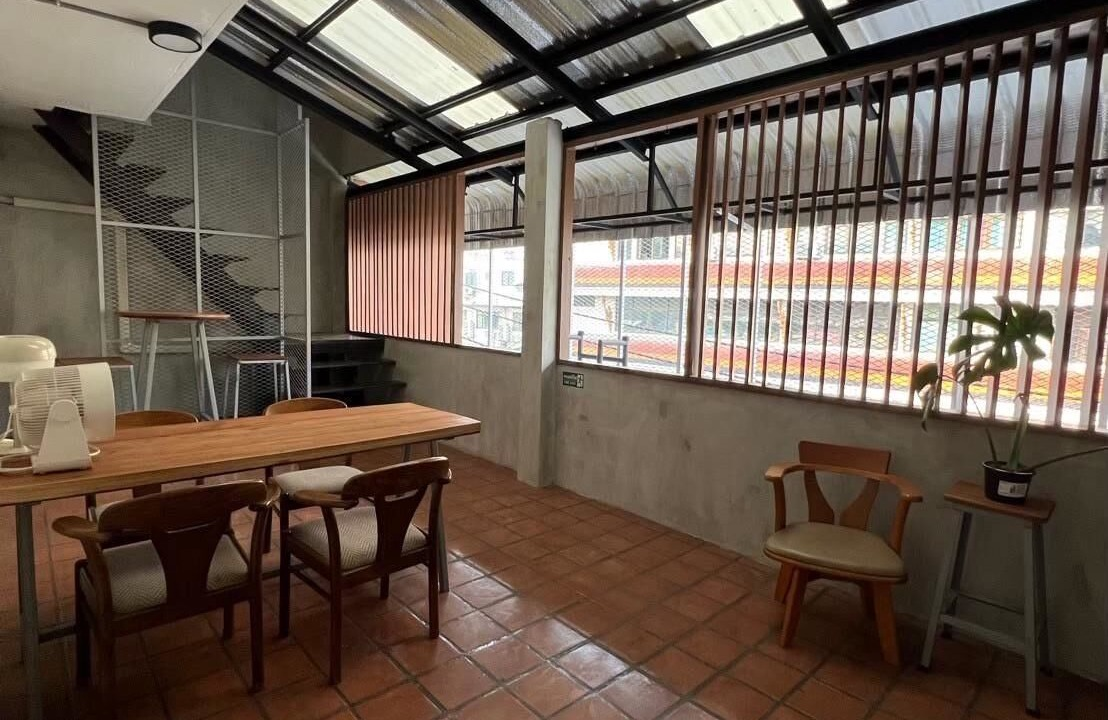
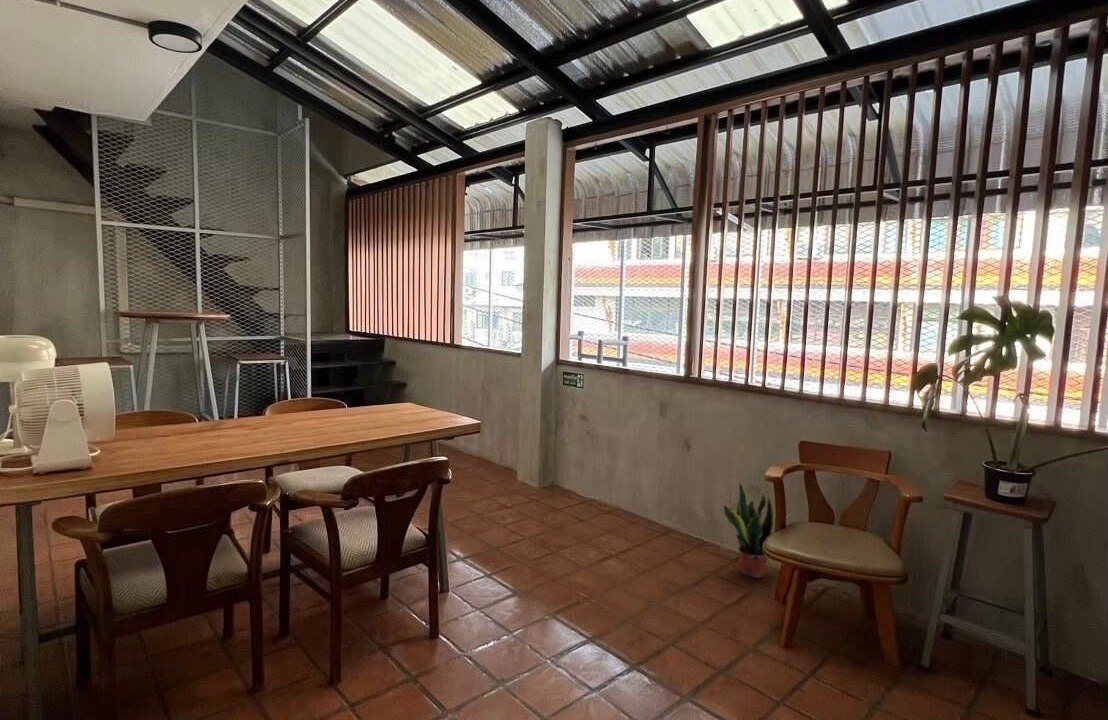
+ potted plant (753, 531)
